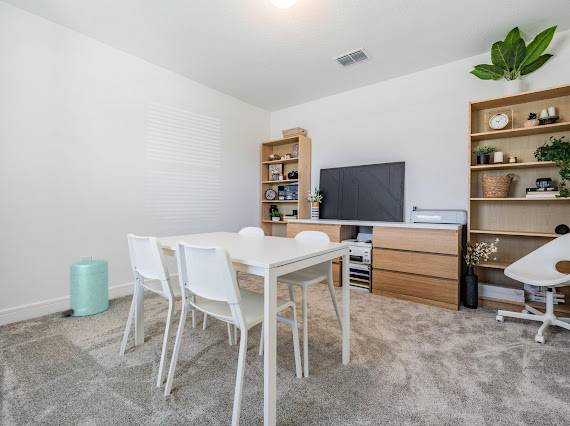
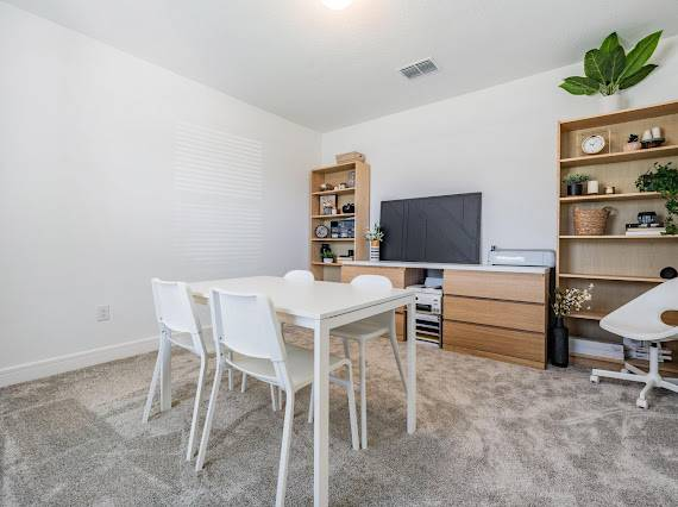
- trash can (86, 286)
